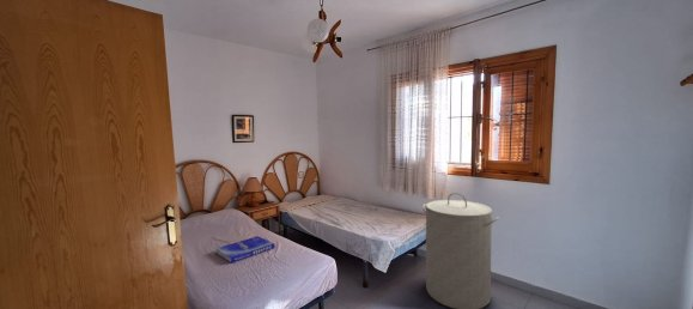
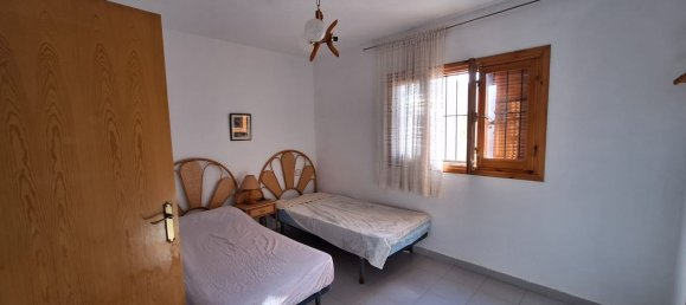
- laundry hamper (457, 243)
- book (245, 248)
